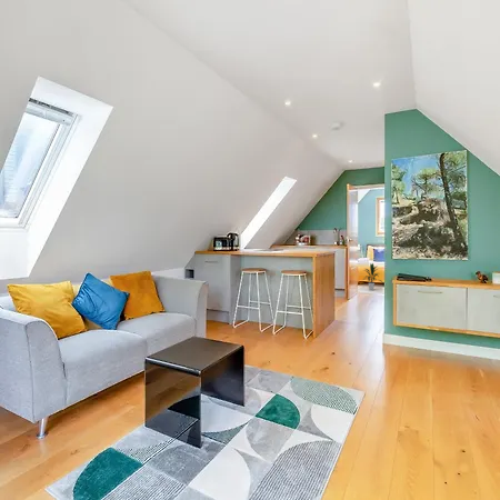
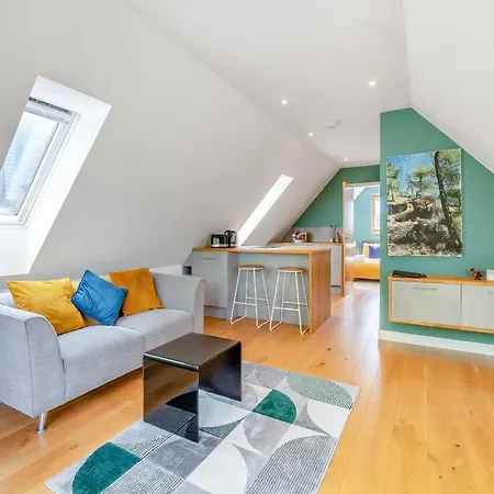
- indoor plant (373, 276)
